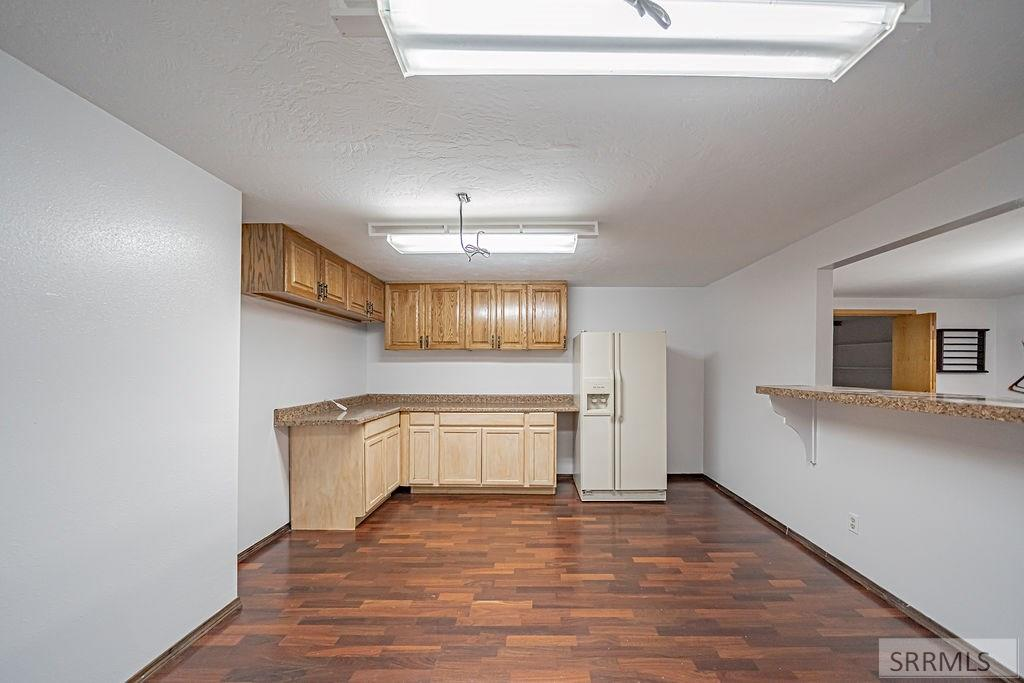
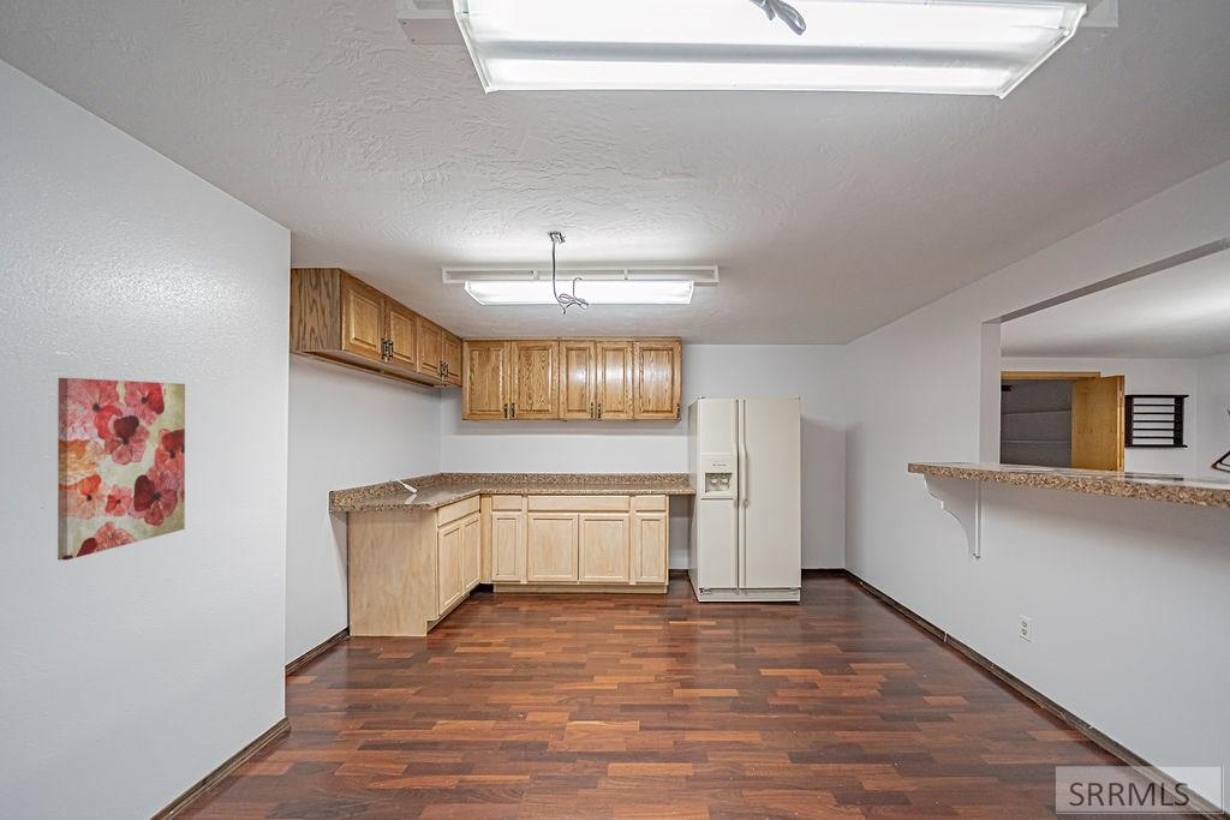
+ wall art (127, 461)
